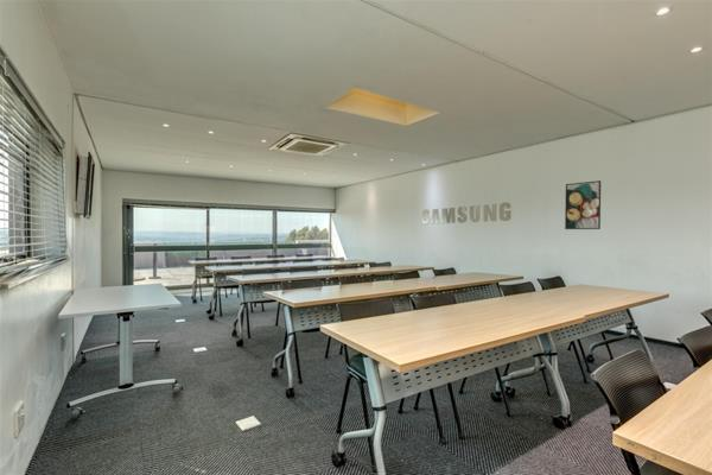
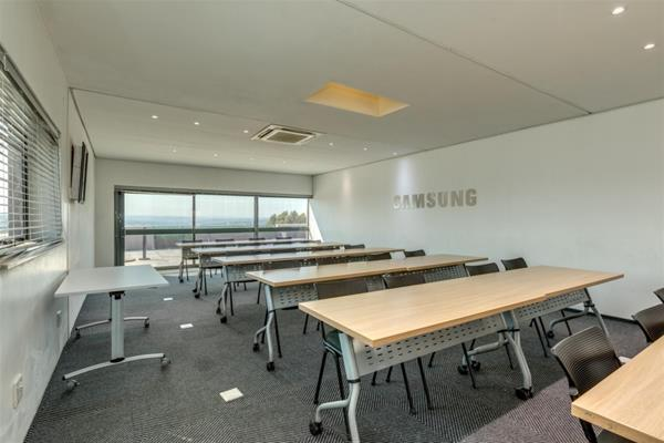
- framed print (581, 205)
